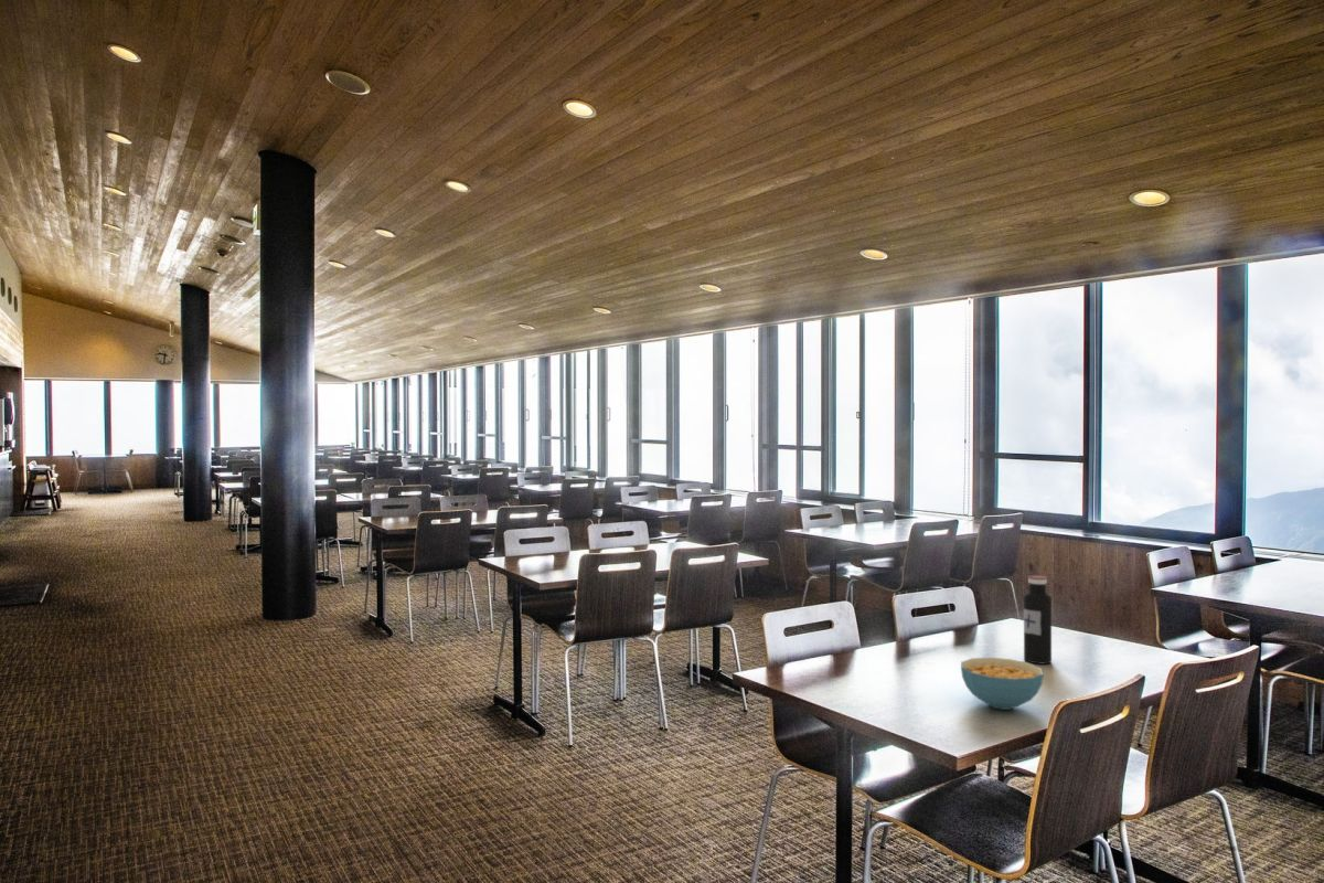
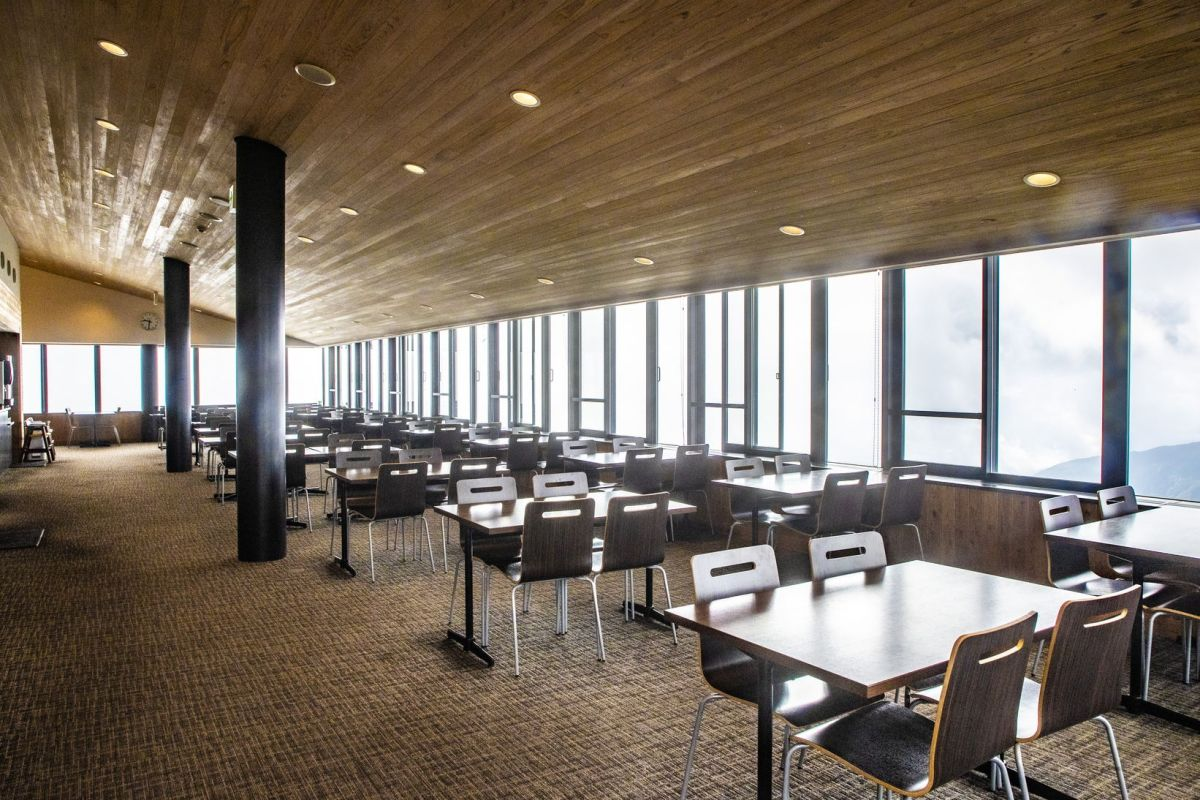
- cereal bowl (1001, 687)
- water bottle (1037, 618)
